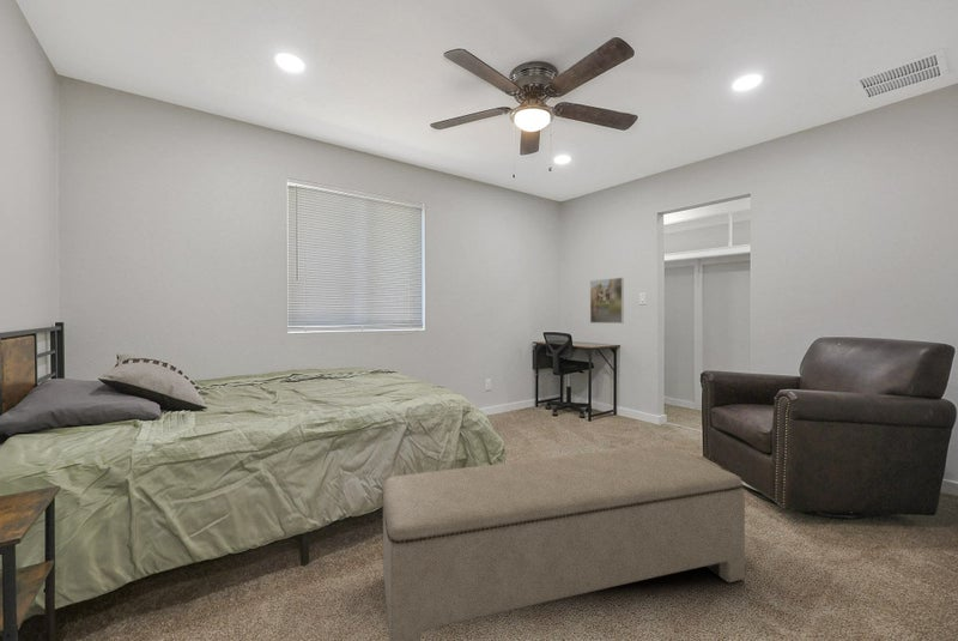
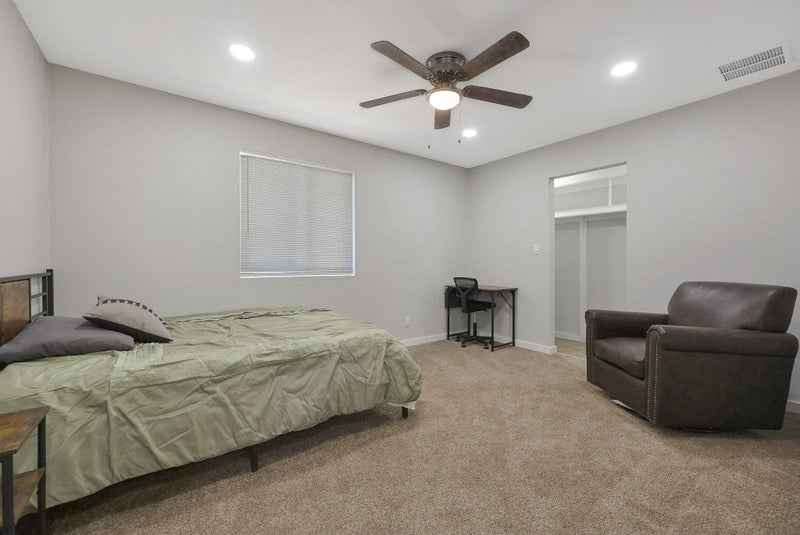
- bench (563, 526)
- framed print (606, 301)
